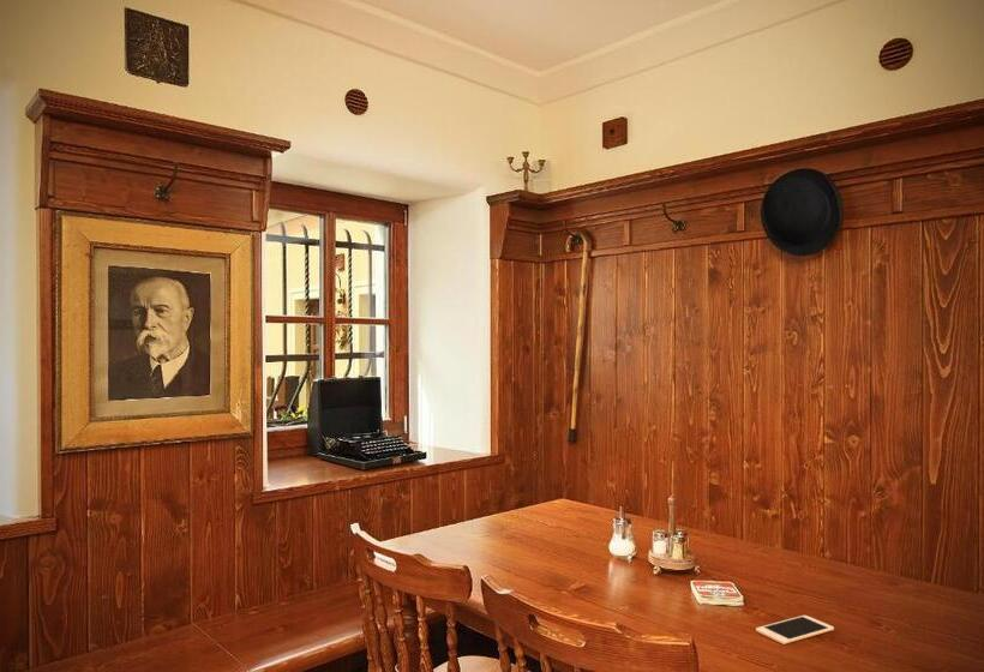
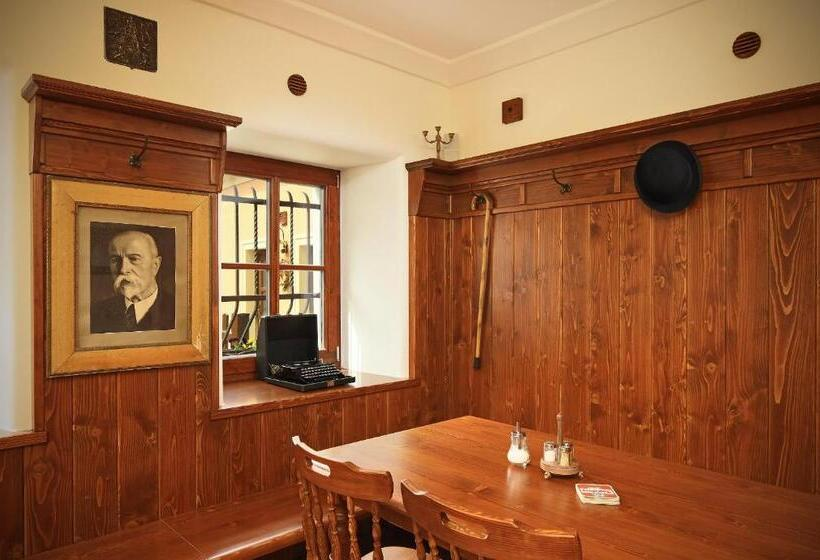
- cell phone (794, 629)
